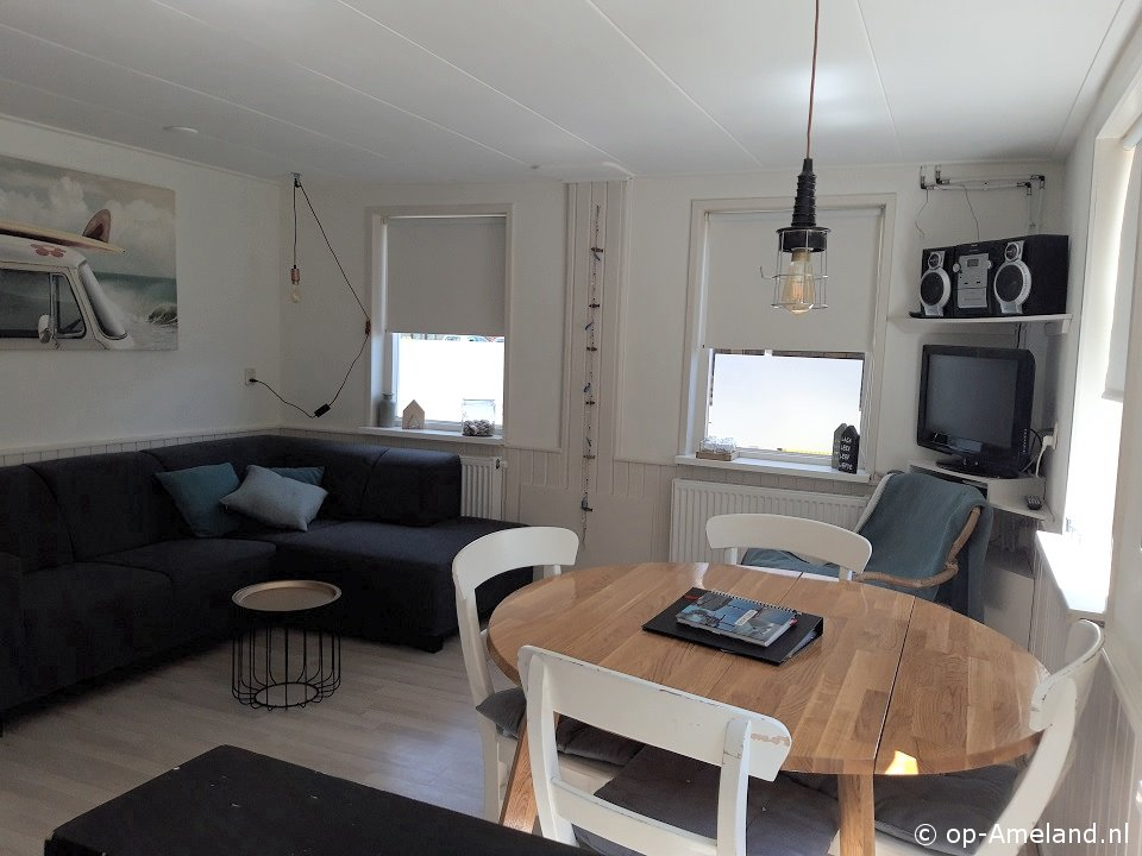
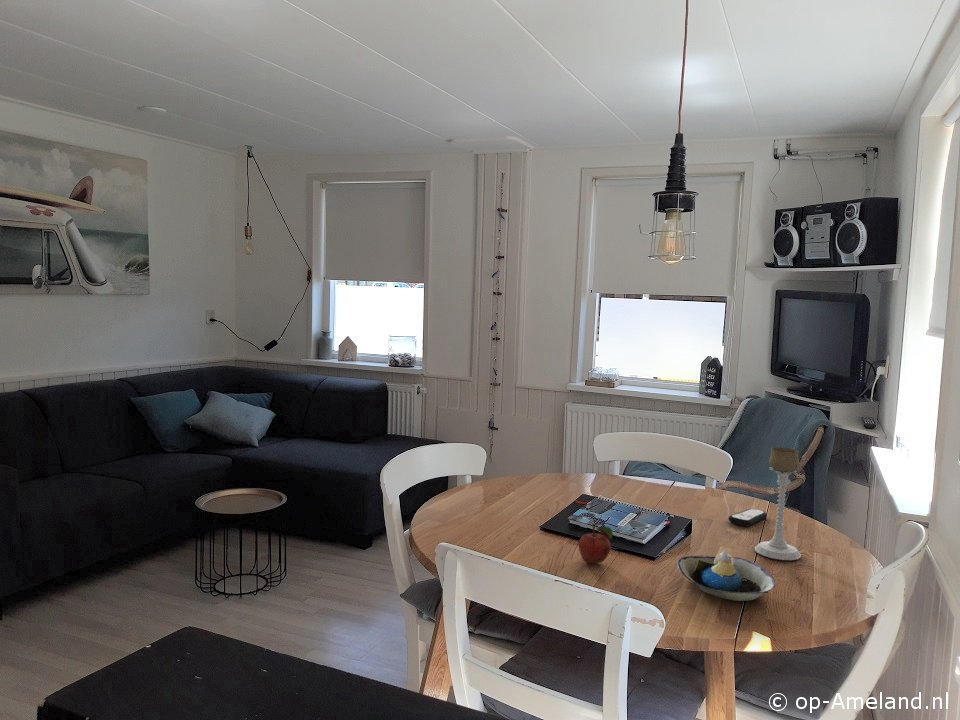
+ decorative bowl (715, 567)
+ fruit (596, 544)
+ candle holder (781, 501)
+ remote control (748, 516)
